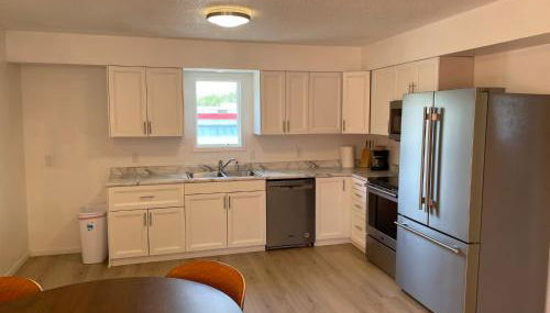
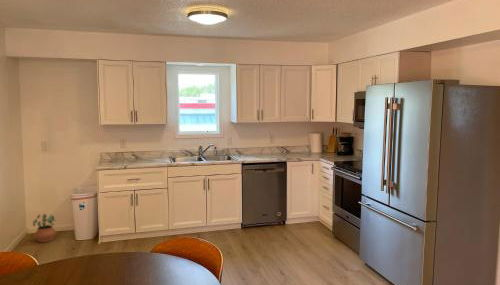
+ potted plant (45, 226)
